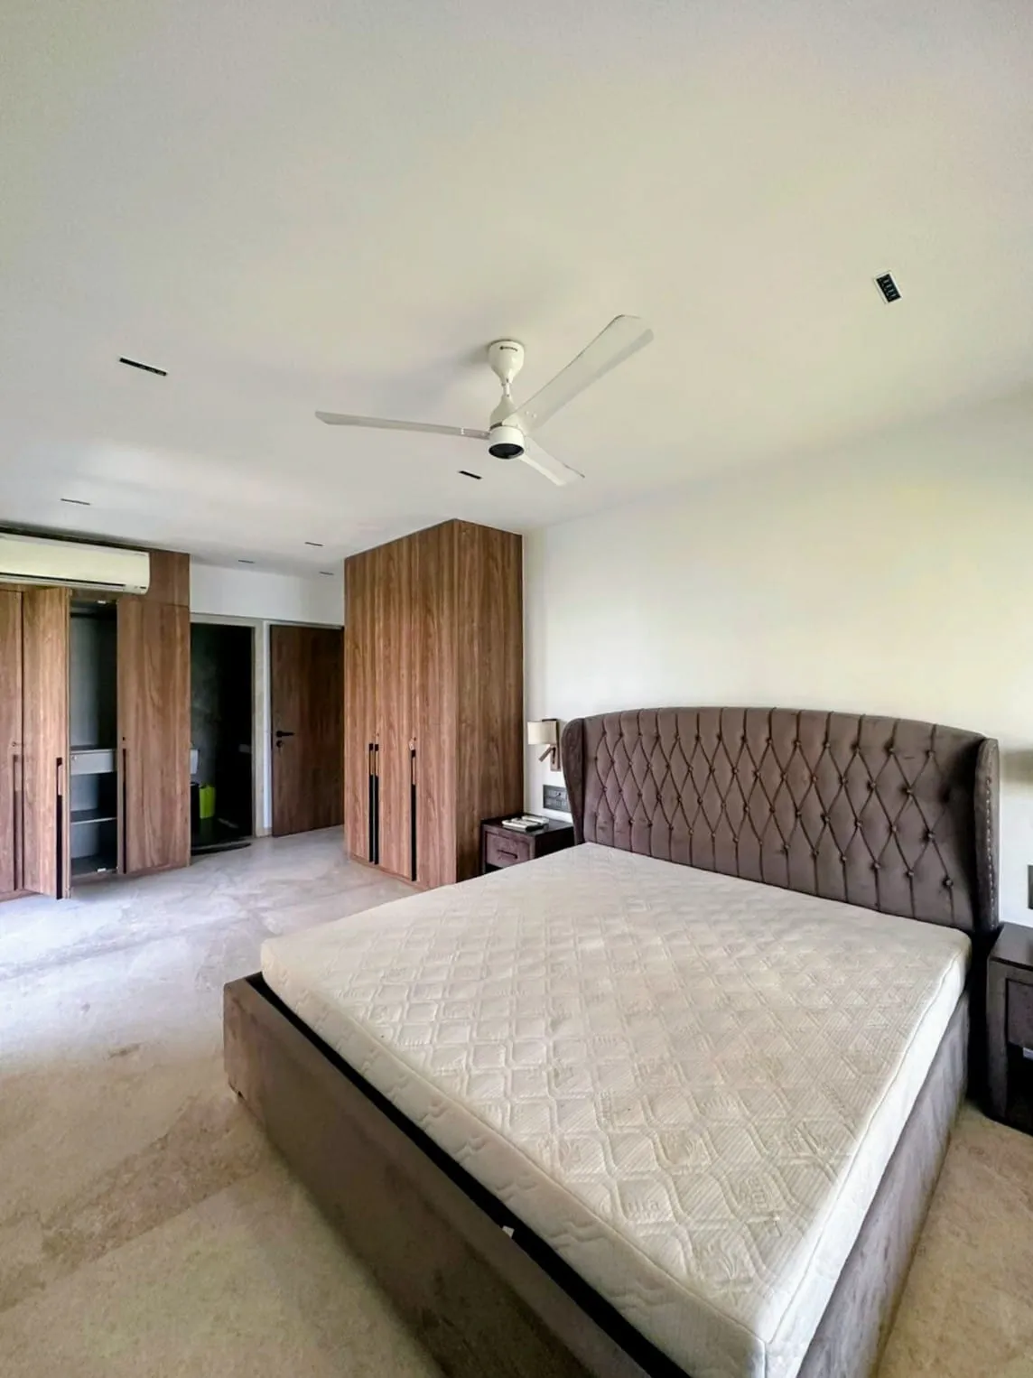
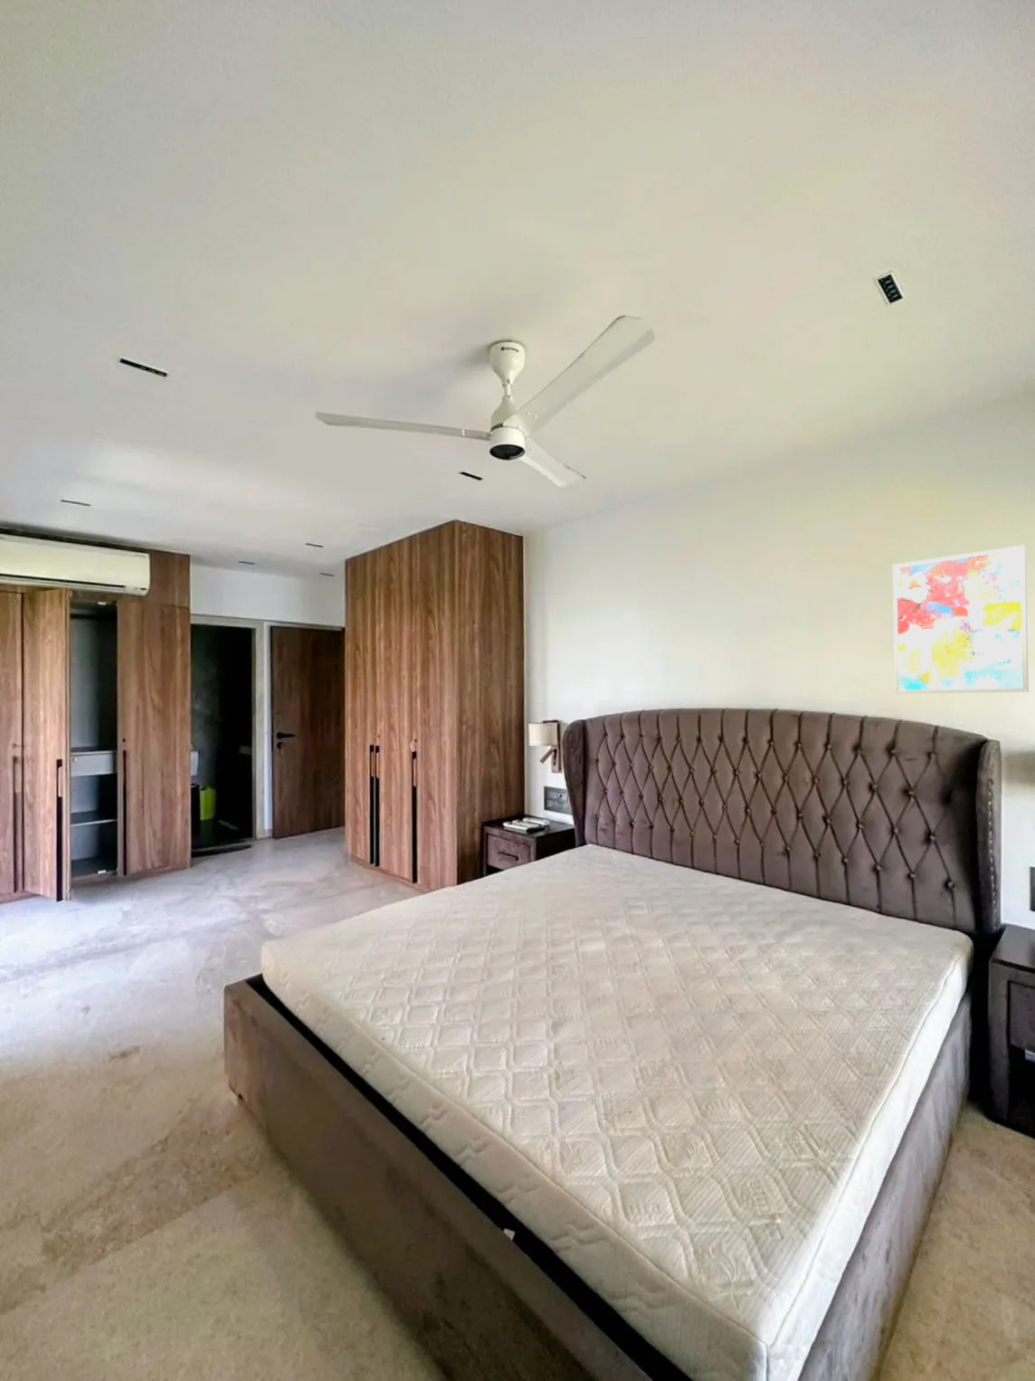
+ wall art (956, 623)
